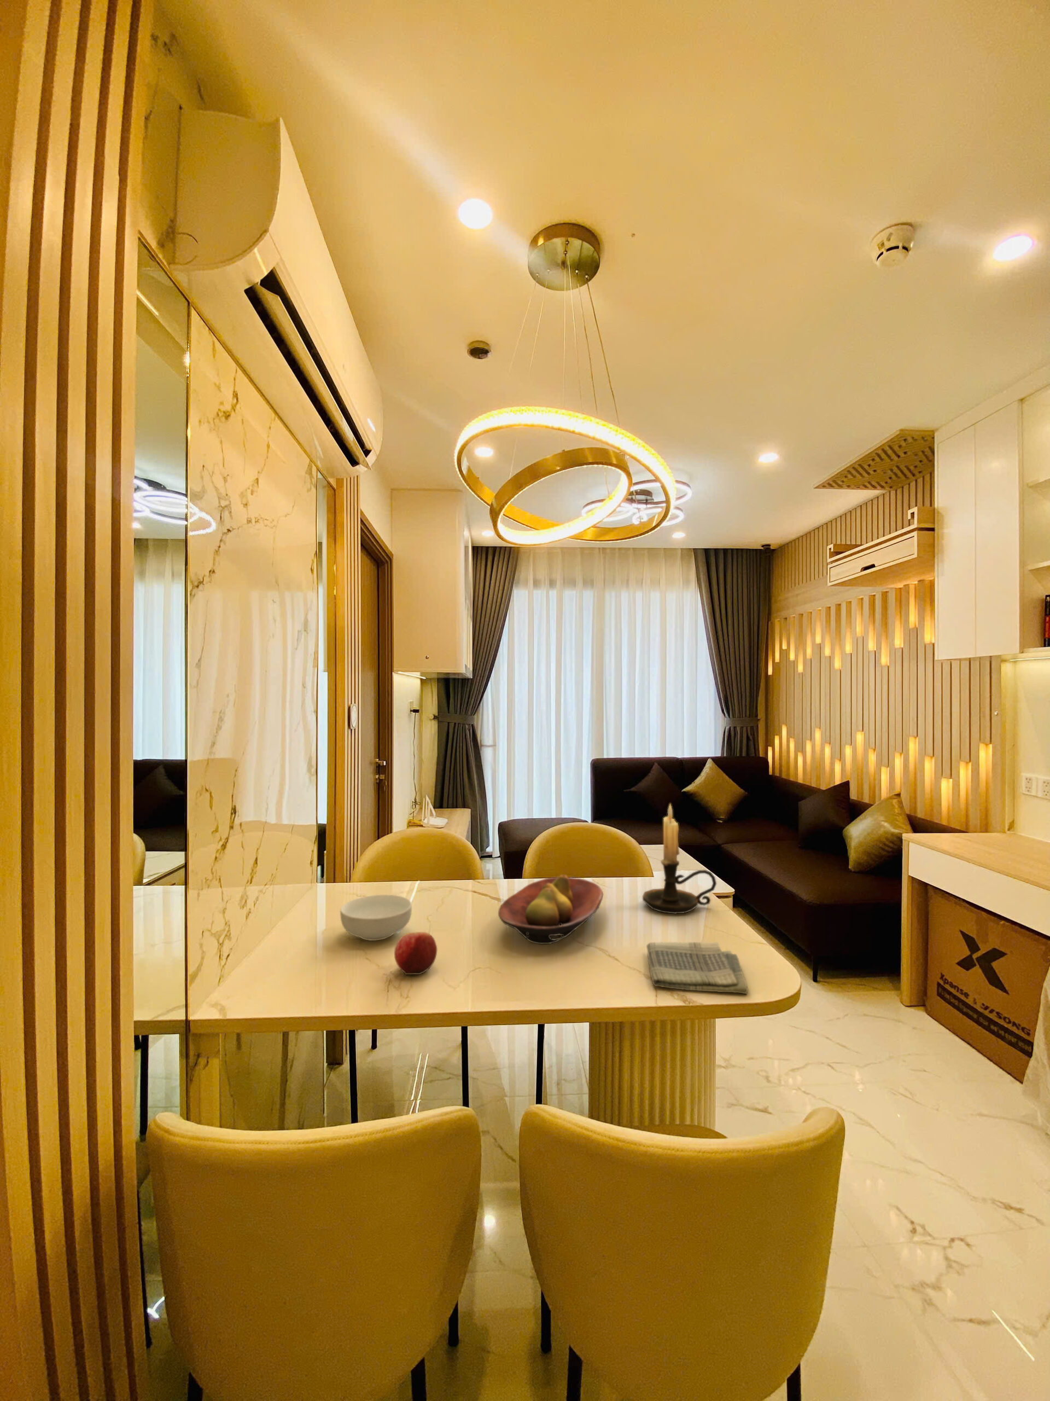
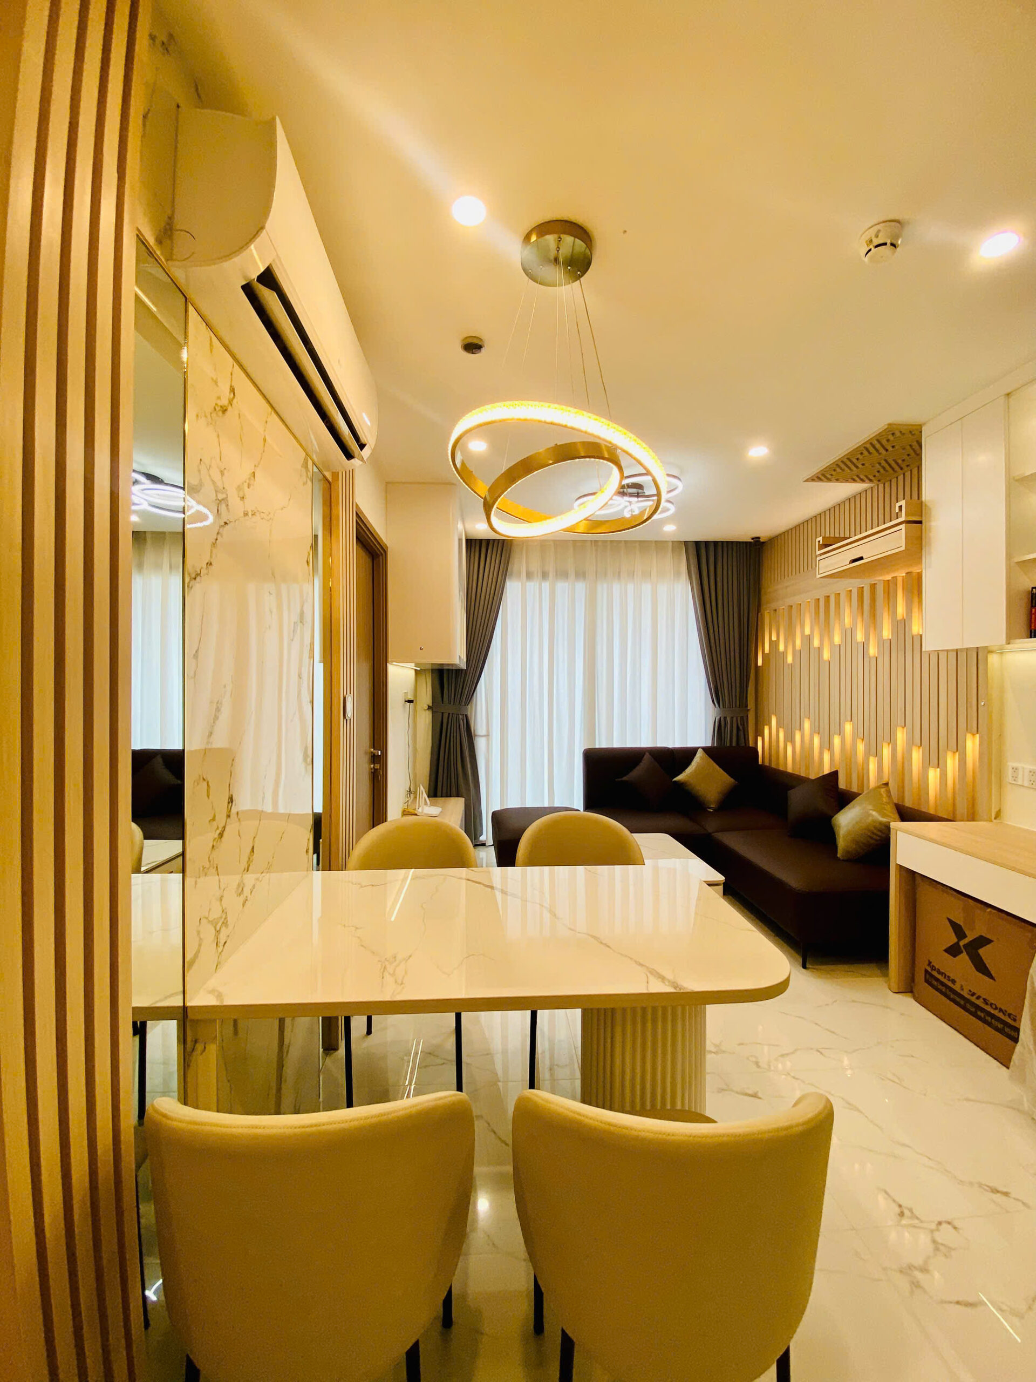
- candle holder (679, 854)
- dish towel (695, 964)
- cereal bowl (376, 919)
- fruit bowl (553, 902)
- apple (416, 950)
